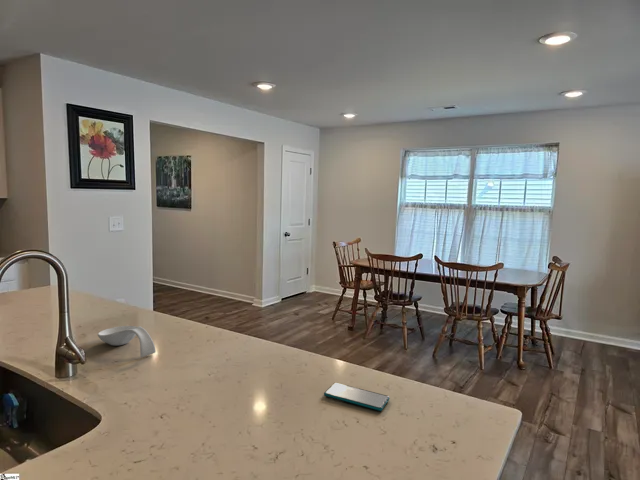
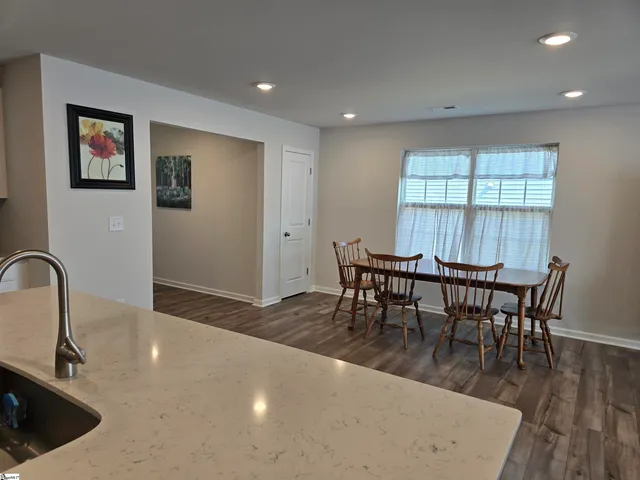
- spoon rest (128, 335)
- smartphone (356, 395)
